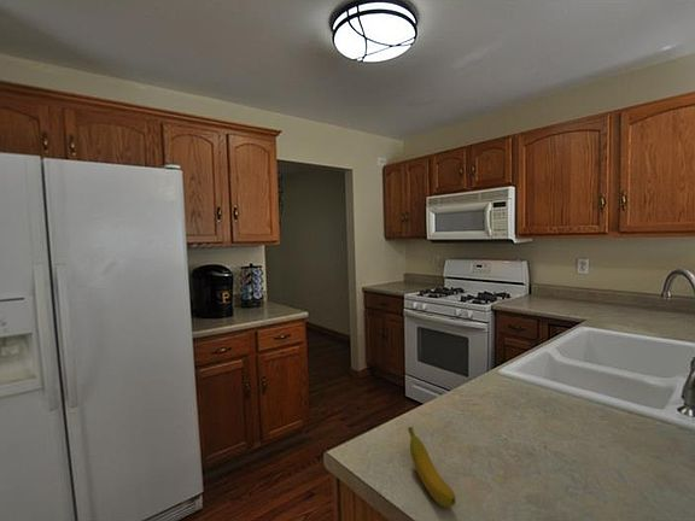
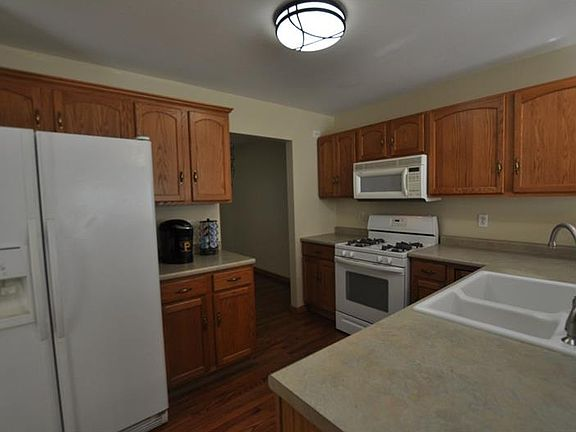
- banana (428, 467)
